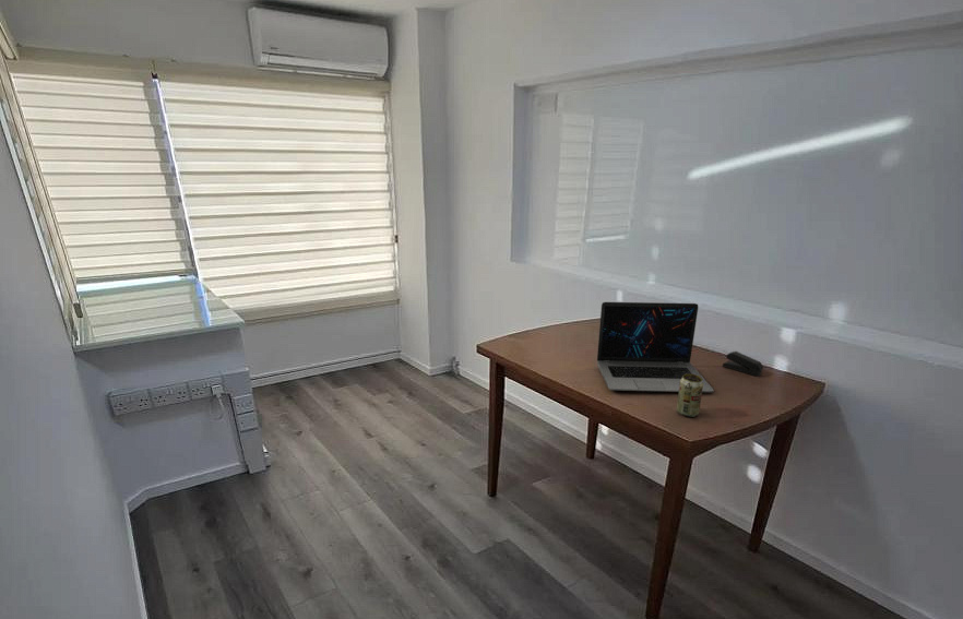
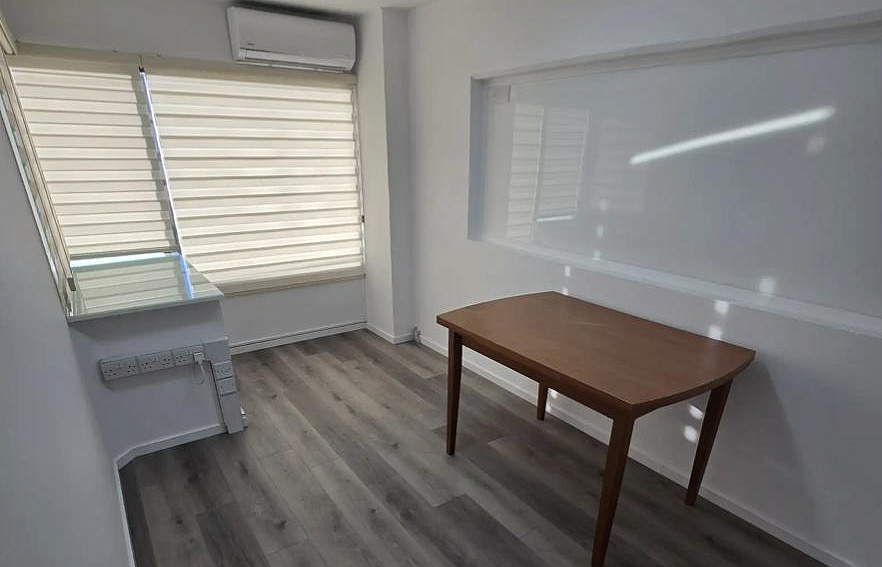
- laptop (655, 346)
- stapler (742, 362)
- beverage can (689, 395)
